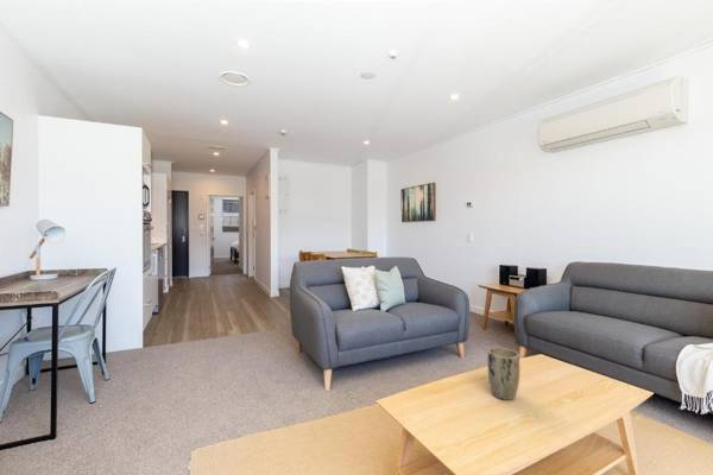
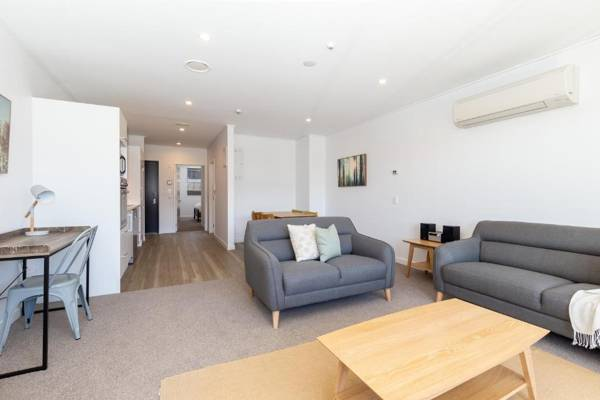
- plant pot (503, 373)
